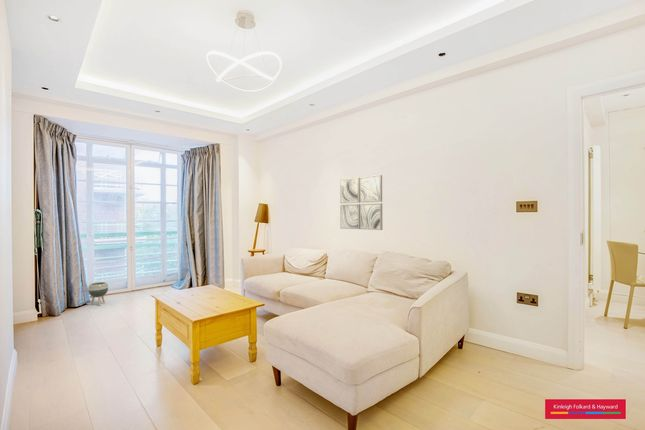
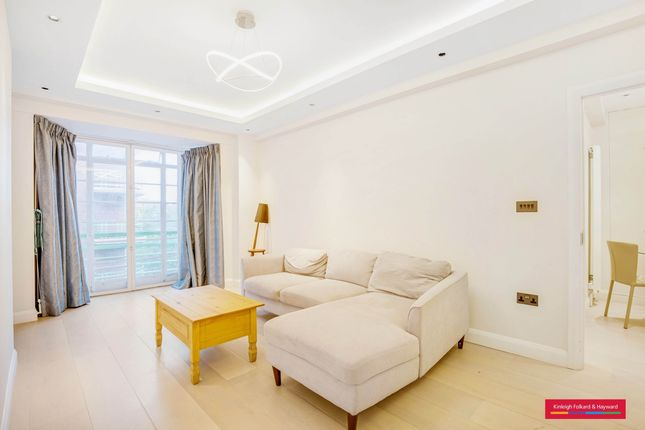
- wall art (360, 202)
- planter (98, 293)
